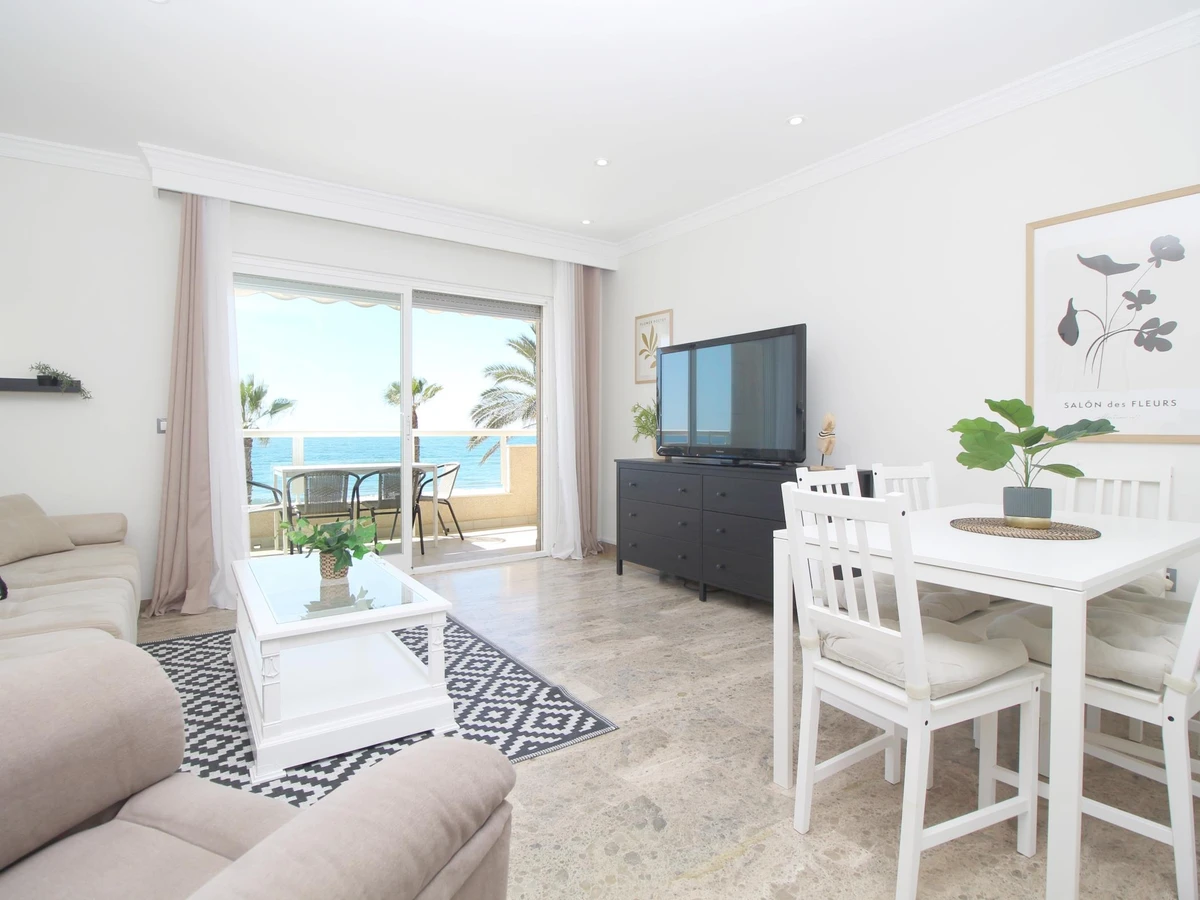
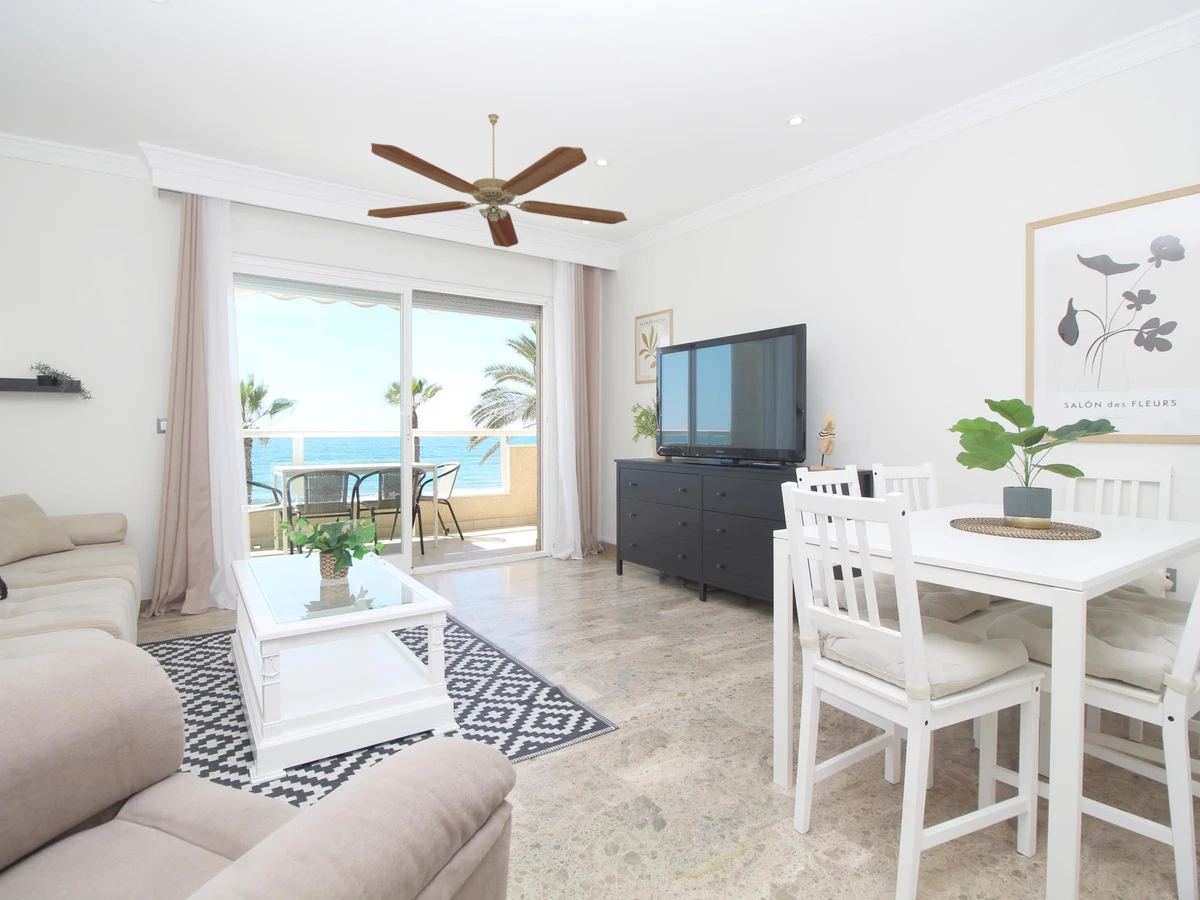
+ ceiling fan (493, 171)
